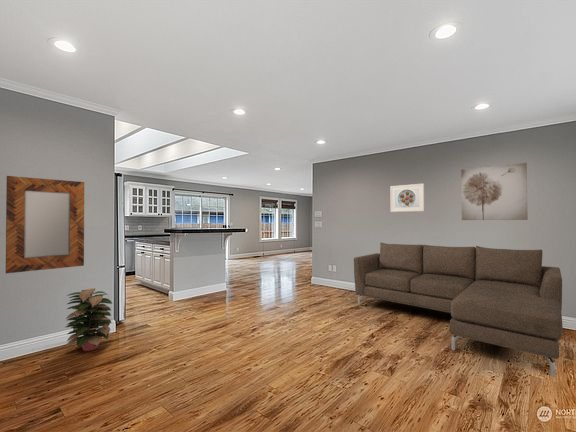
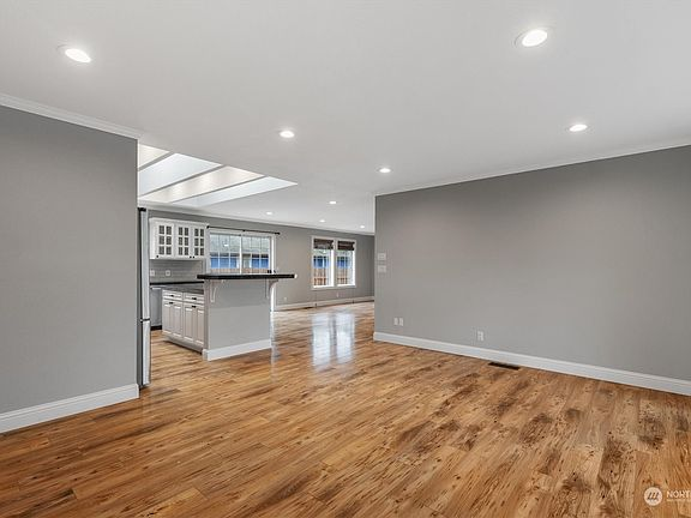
- sofa (436, 284)
- home mirror (48, 224)
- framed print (406, 198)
- wall art (492, 193)
- decorative plant (89, 318)
